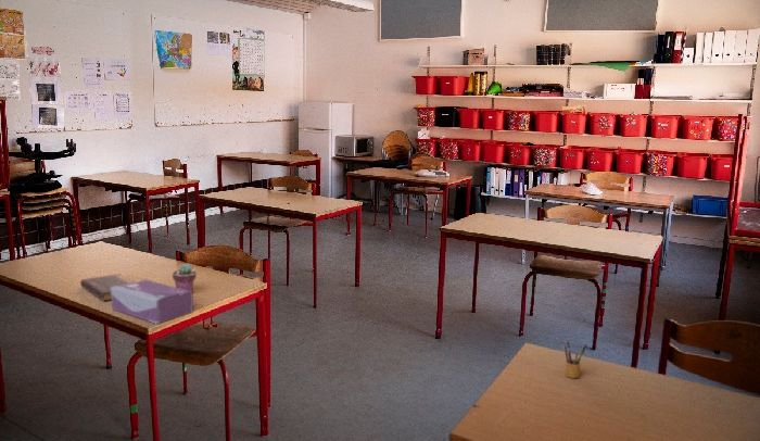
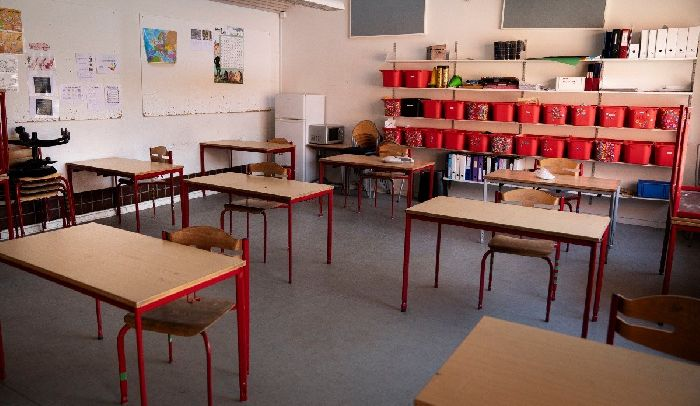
- potted succulent (185, 278)
- pencil box (573, 360)
- tissue box (152, 299)
- book (112, 286)
